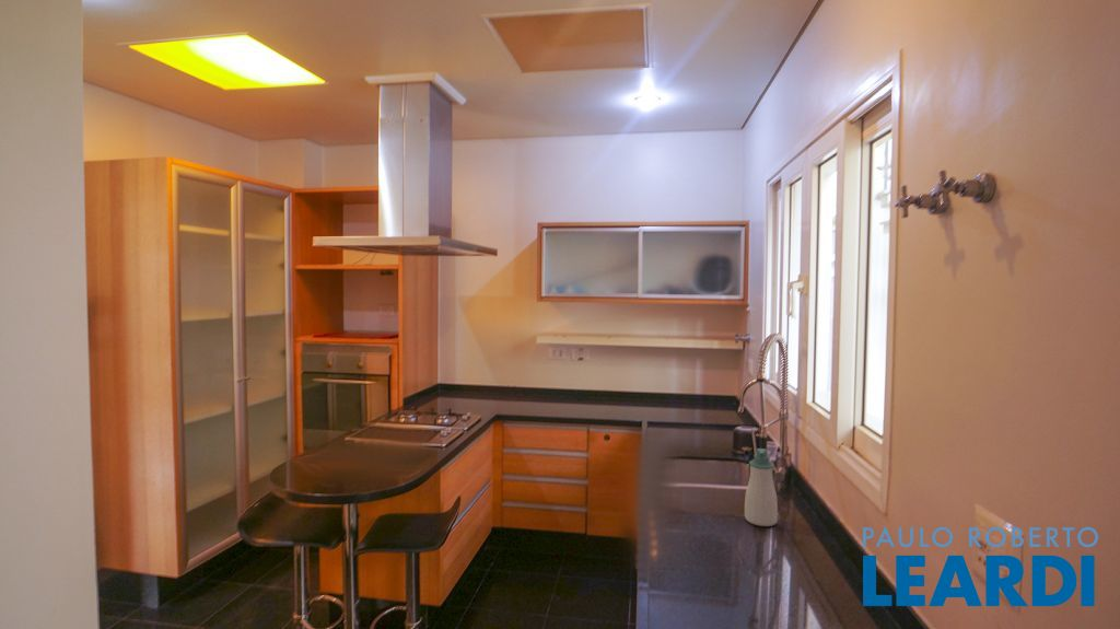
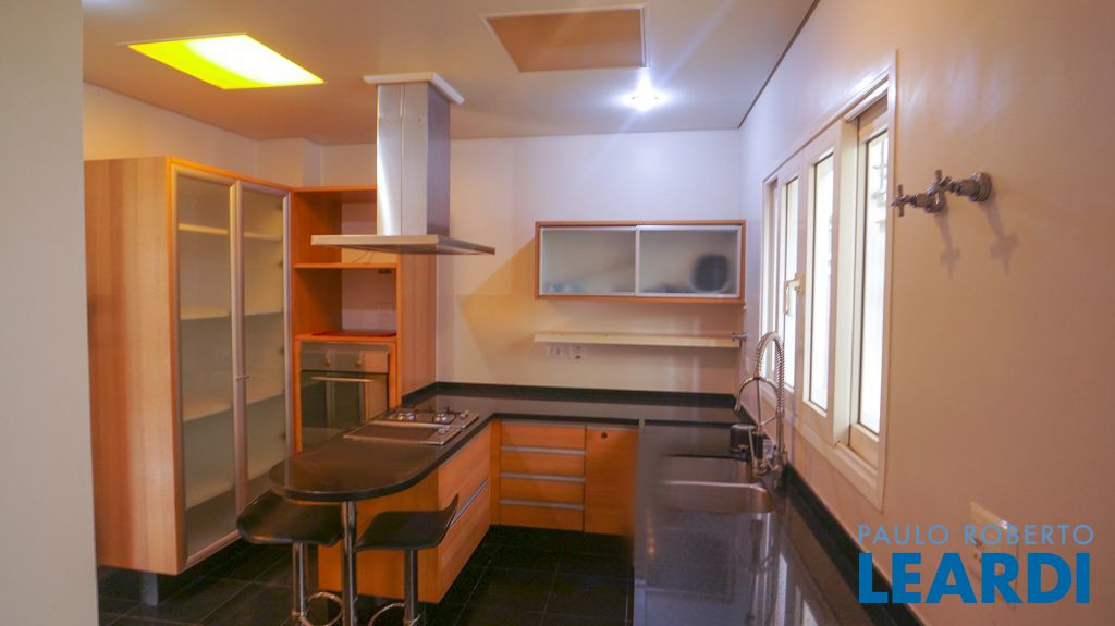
- soap bottle (761, 485)
